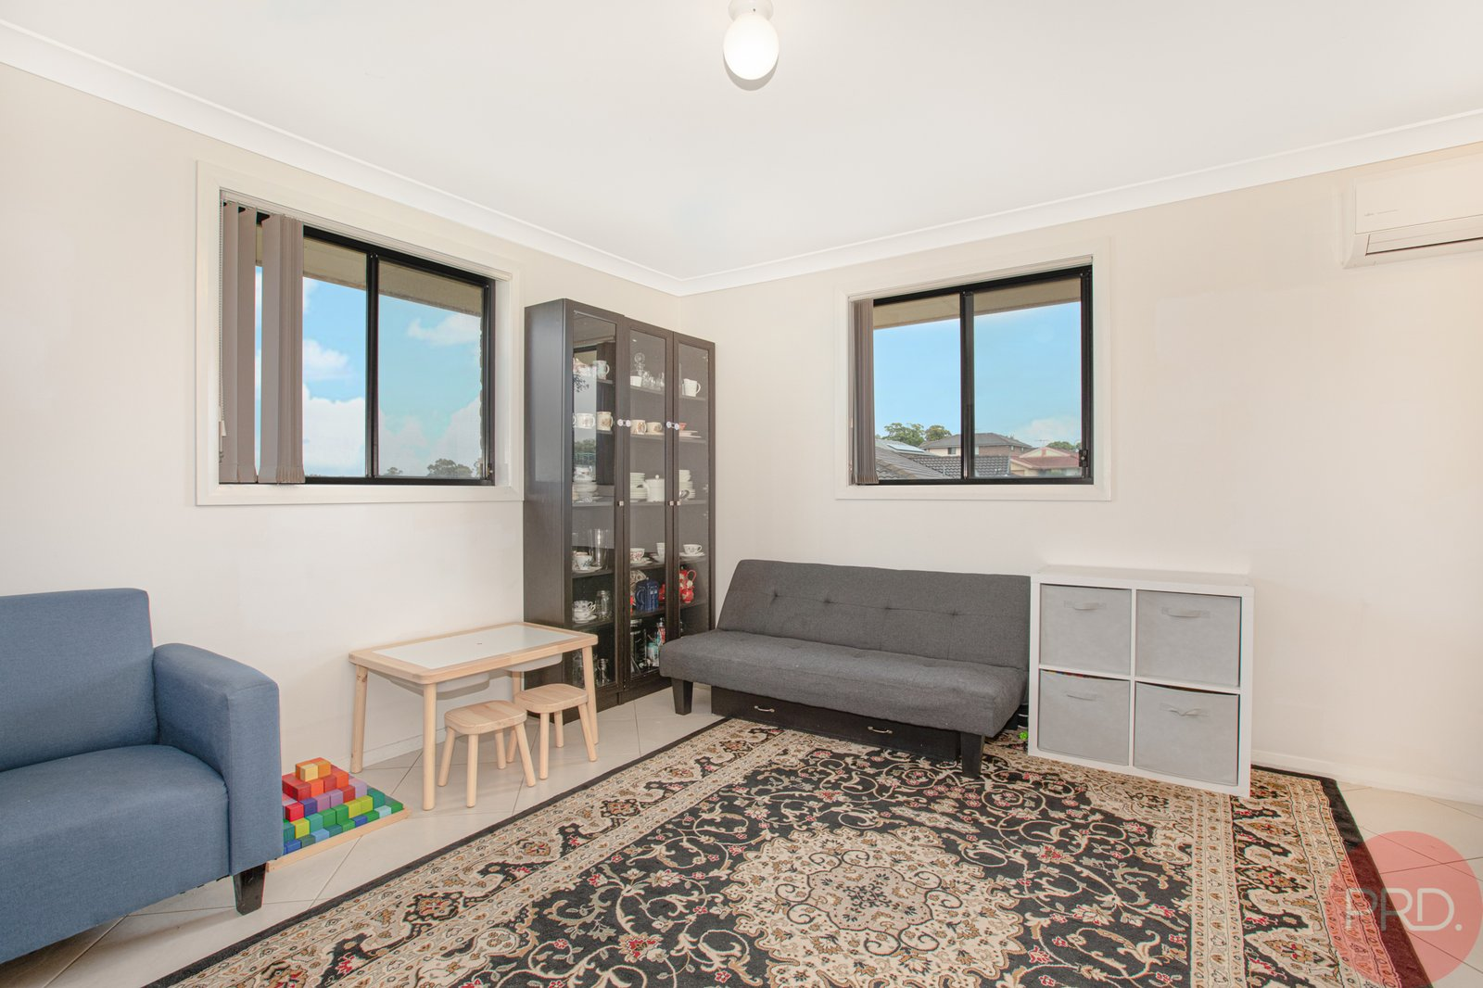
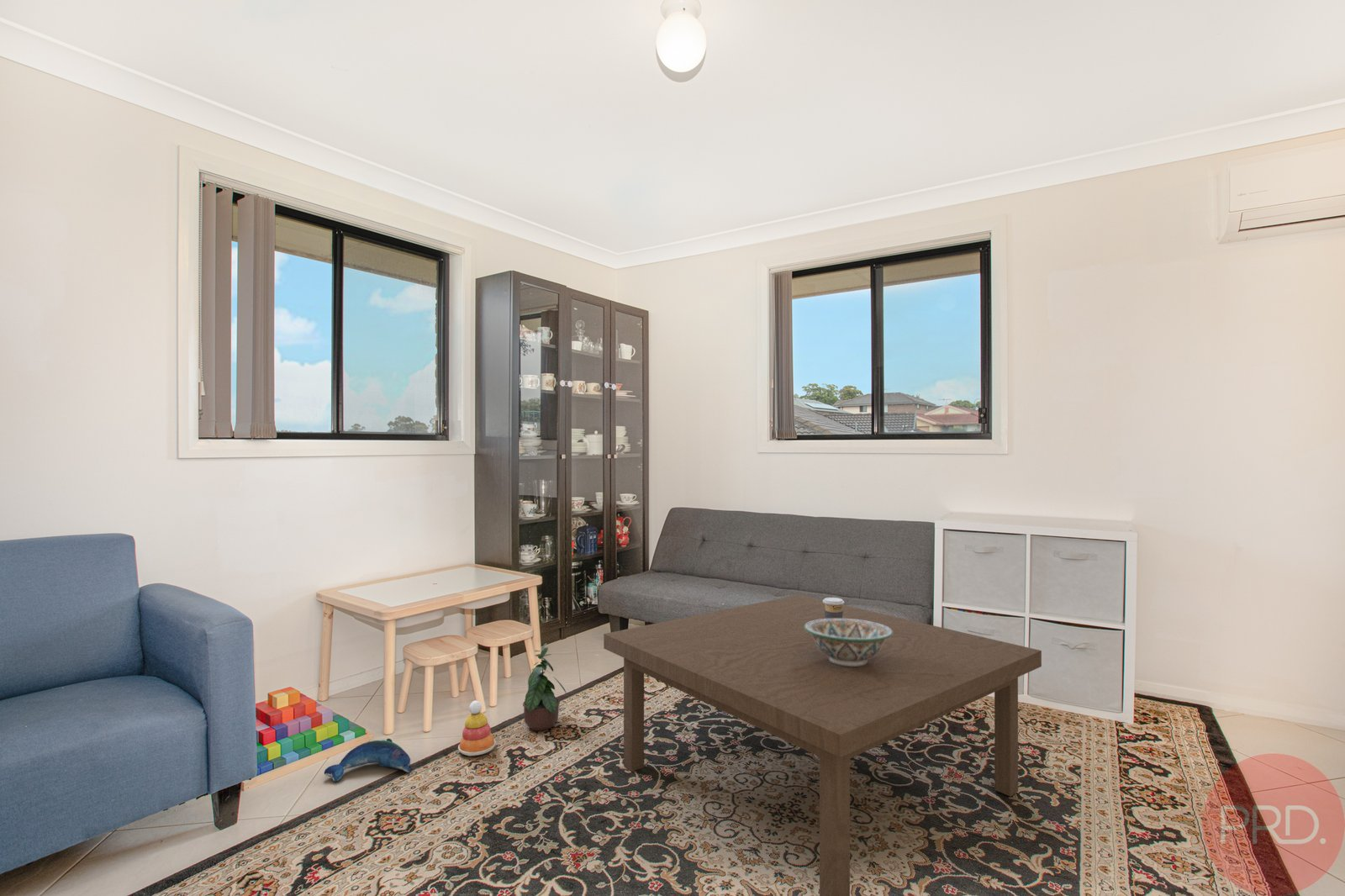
+ plush toy (372, 757)
+ stacking toy (477, 725)
+ potted plant (544, 684)
+ coffee table (813, 709)
+ coffee cup (833, 613)
+ decorative bowl (847, 643)
